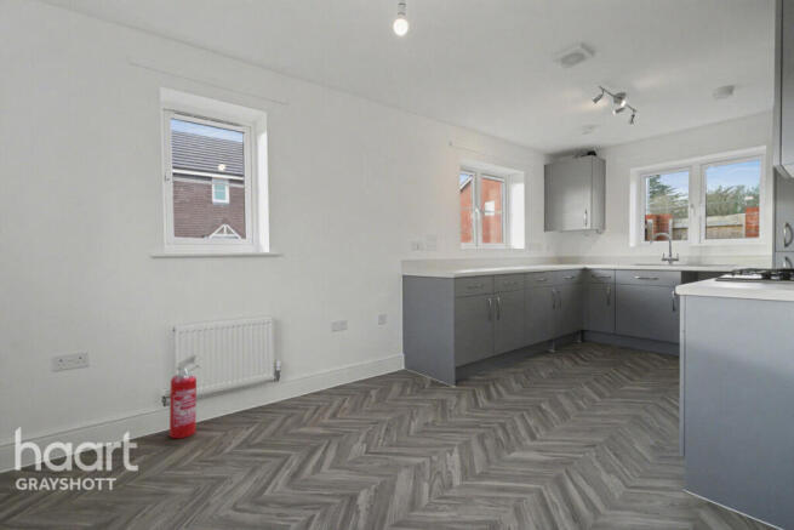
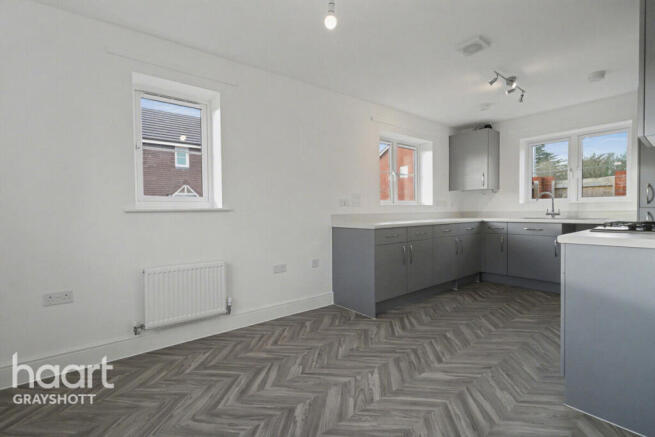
- fire extinguisher (185, 393)
